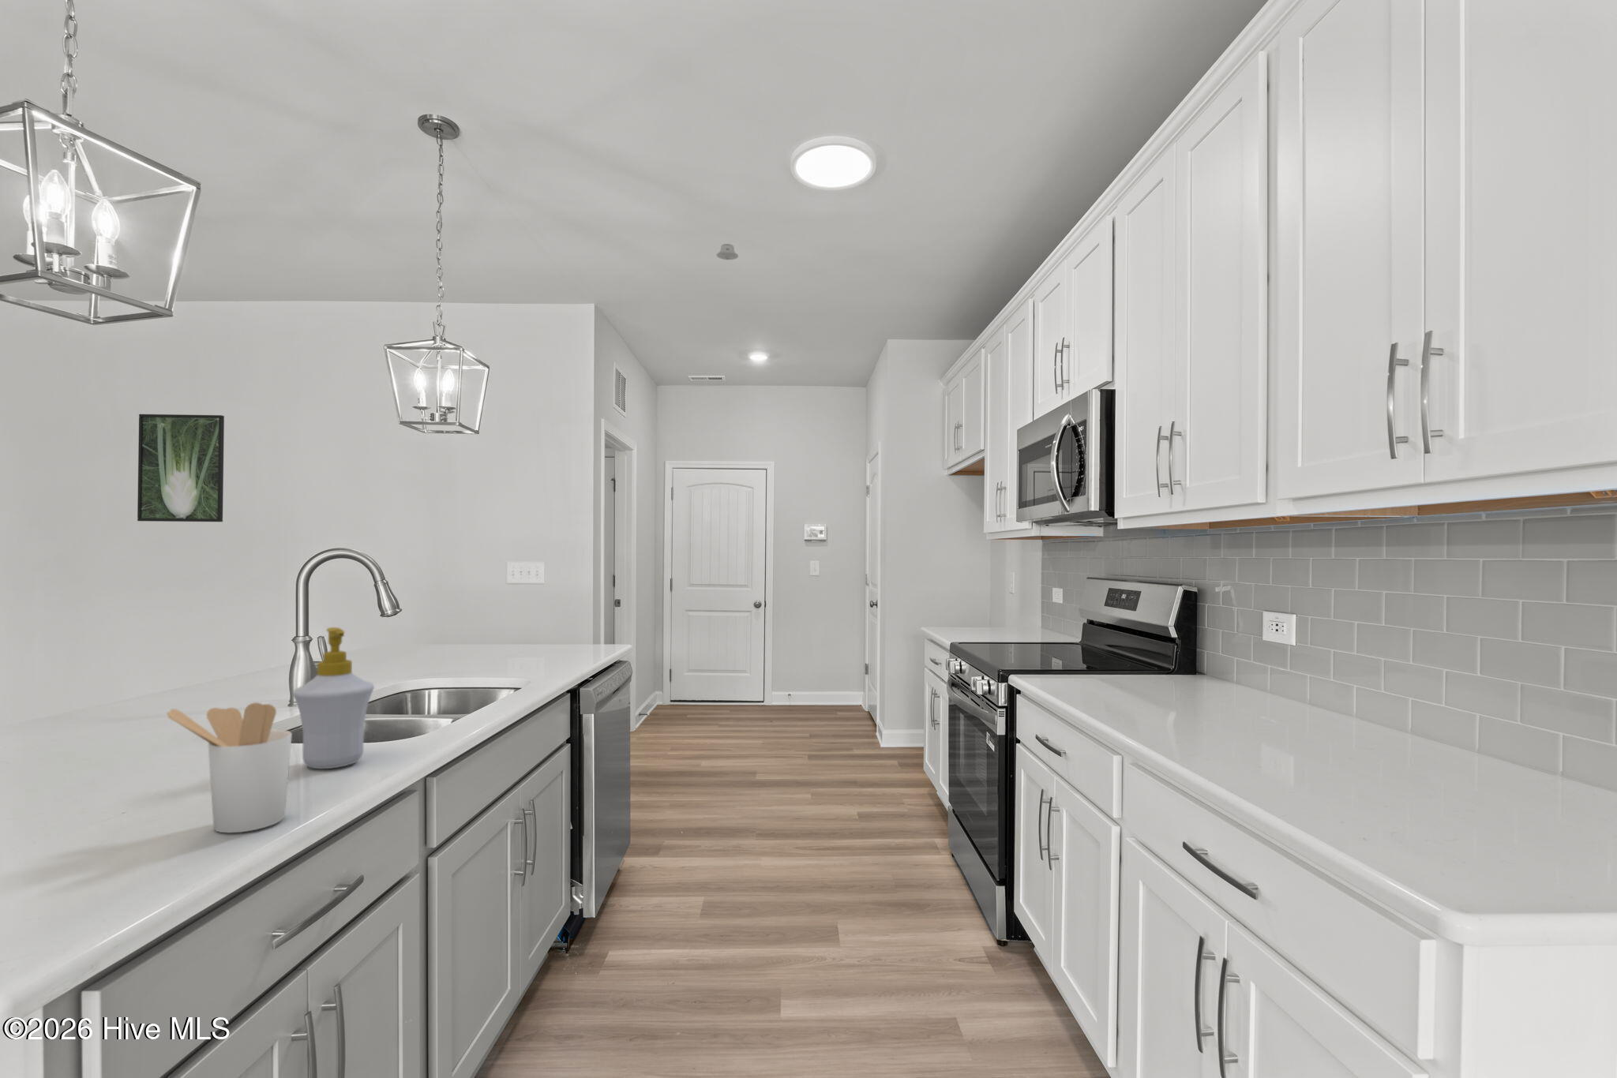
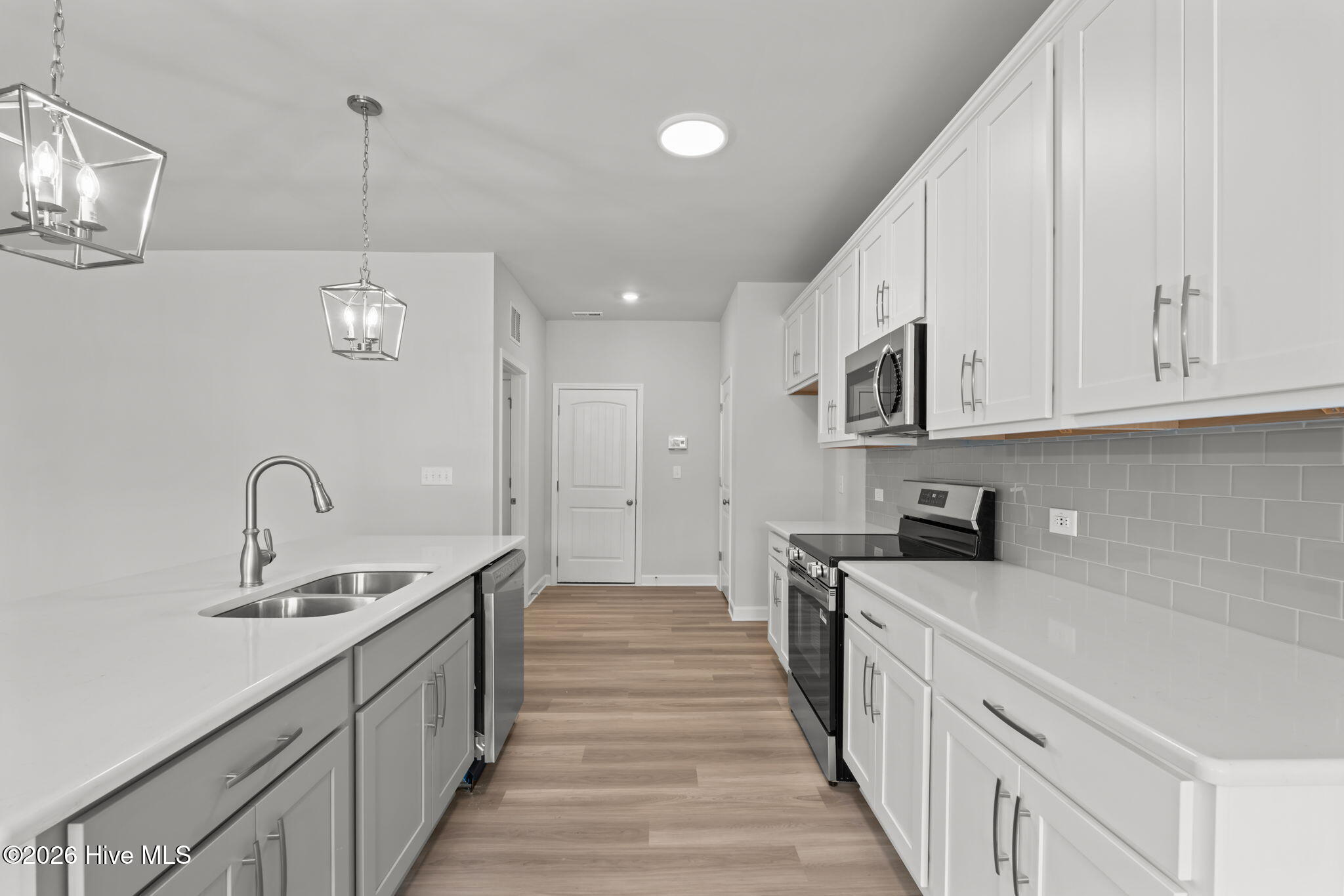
- utensil holder (229, 763)
- recessed light (727, 251)
- soap bottle (334, 695)
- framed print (180, 468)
